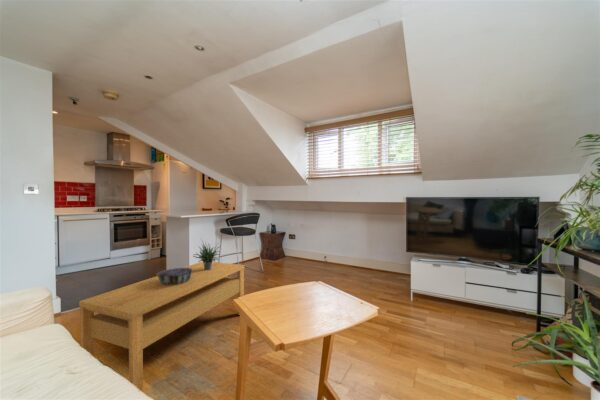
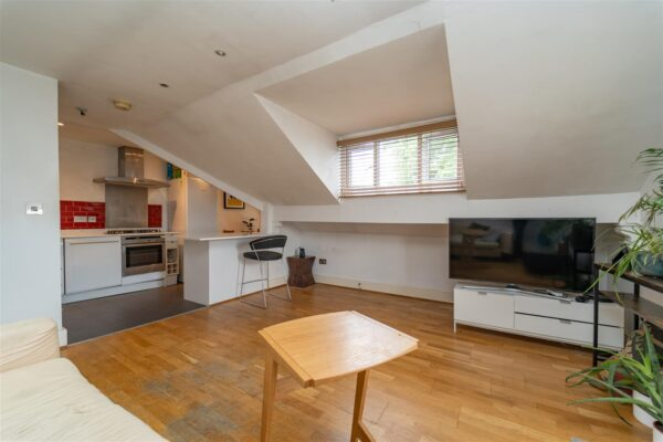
- potted plant (208, 252)
- decorative bowl (175, 276)
- coffee table (179, 308)
